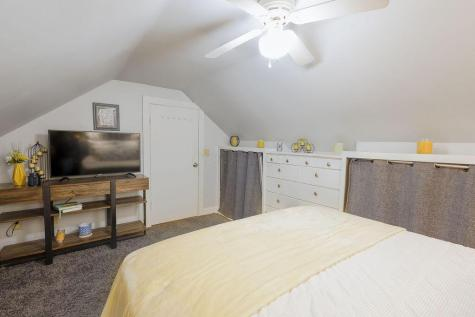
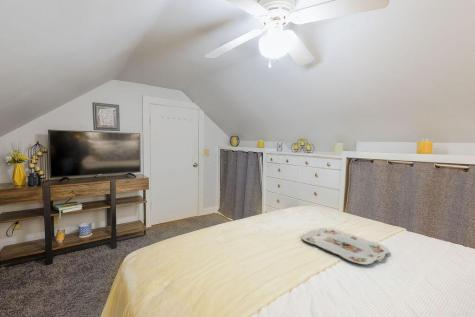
+ serving tray (342, 243)
